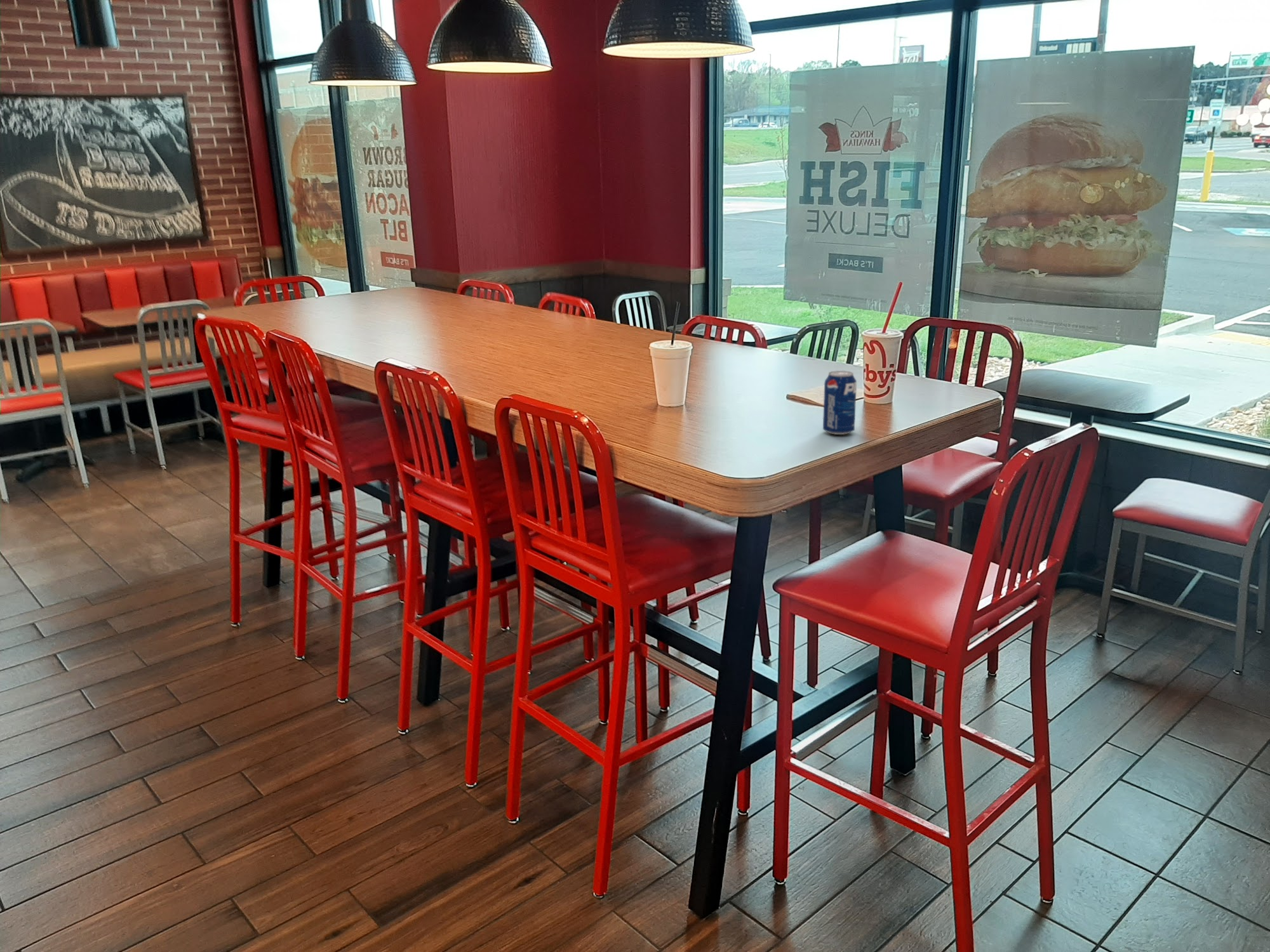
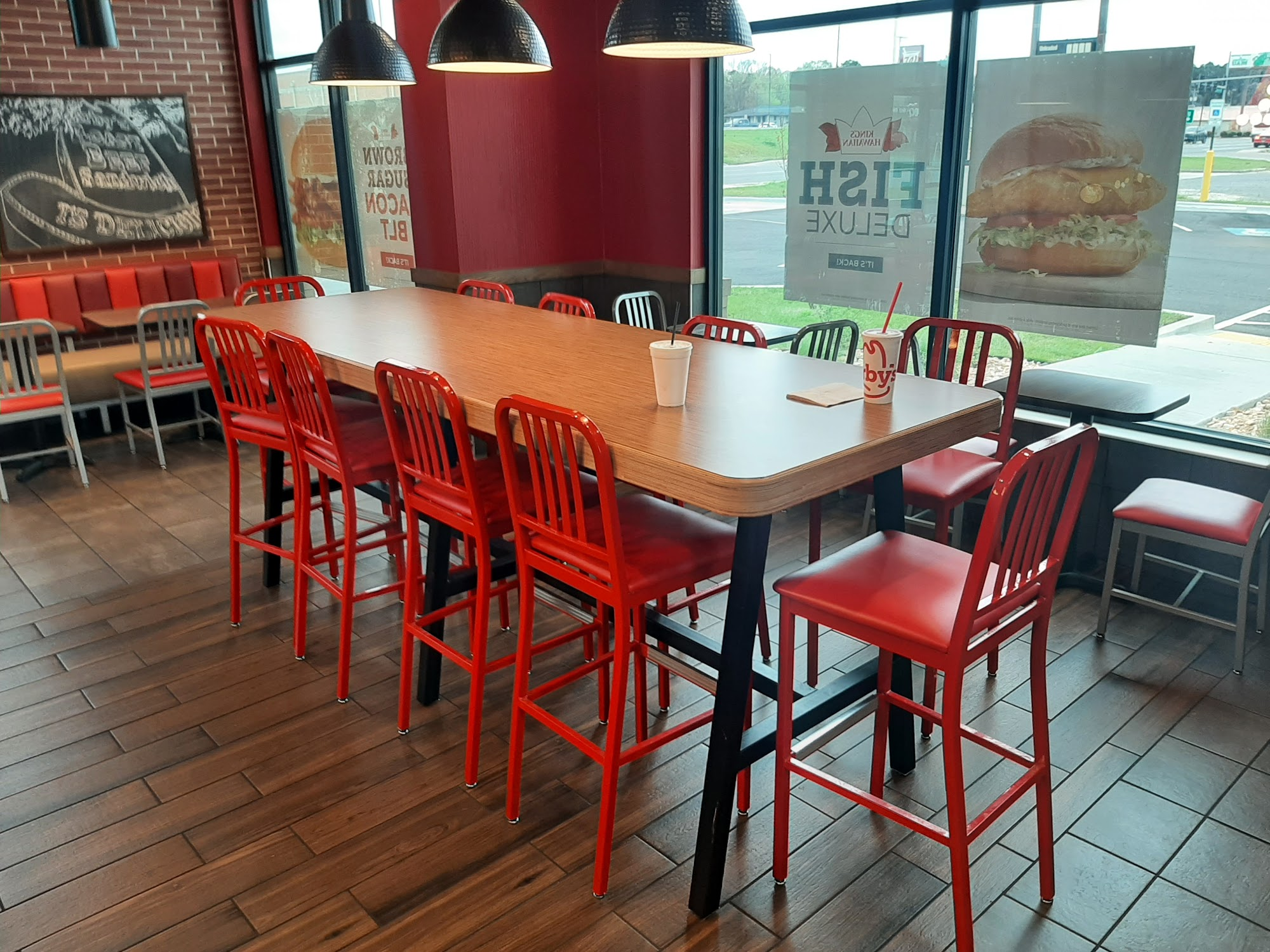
- beverage can (839, 402)
